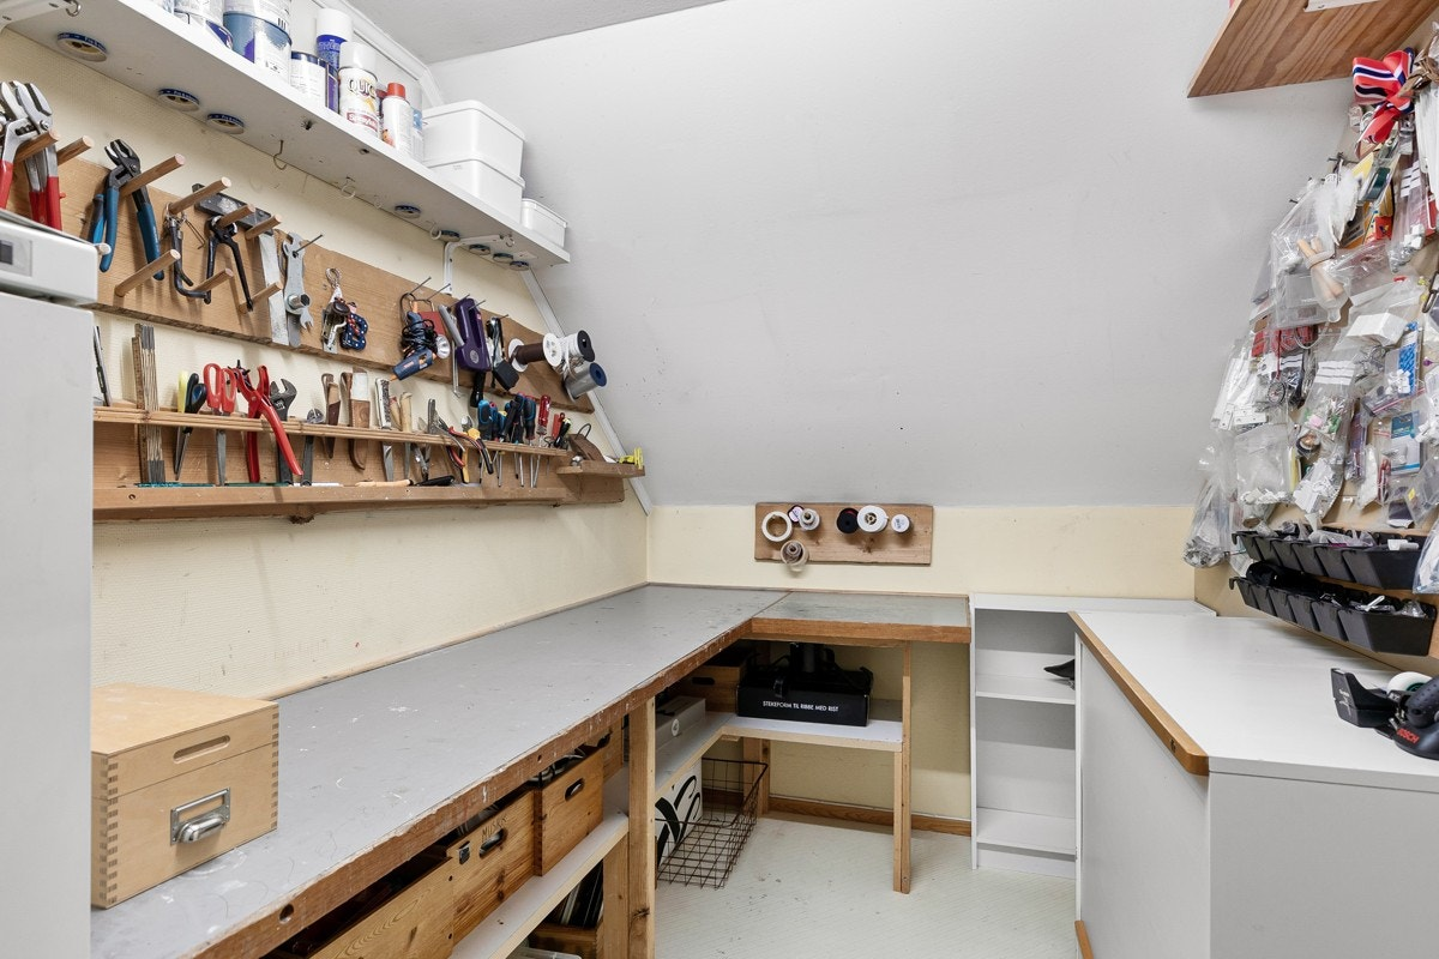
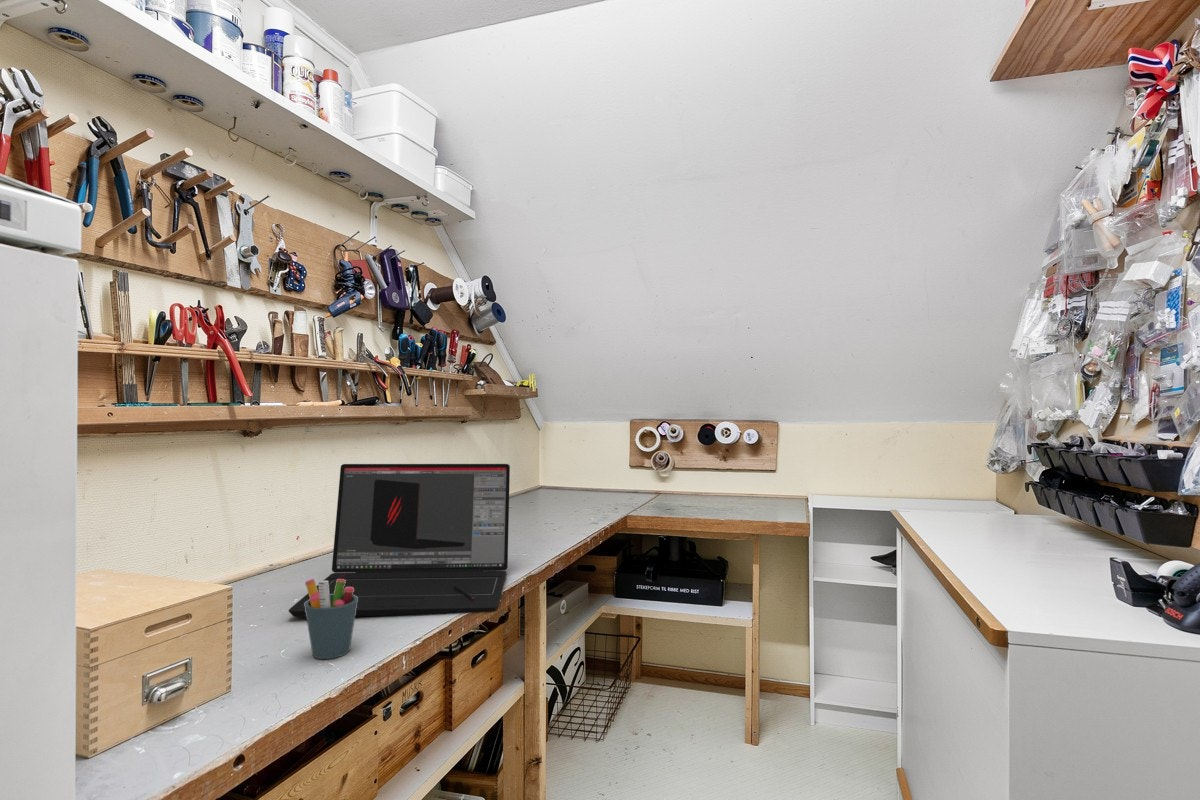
+ pen holder (330, 612)
+ laptop (411, 531)
